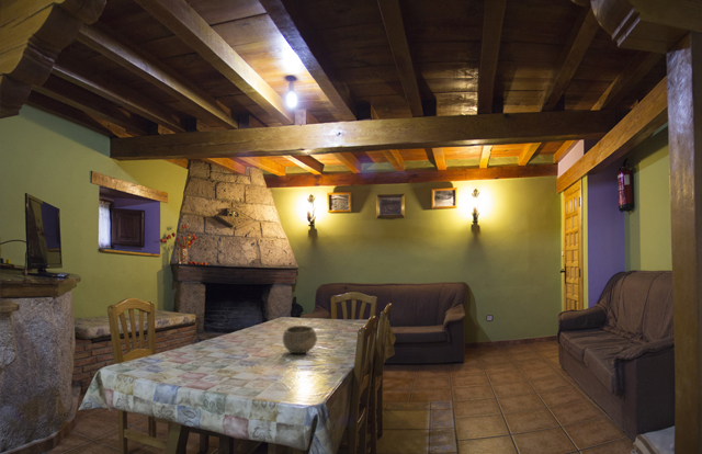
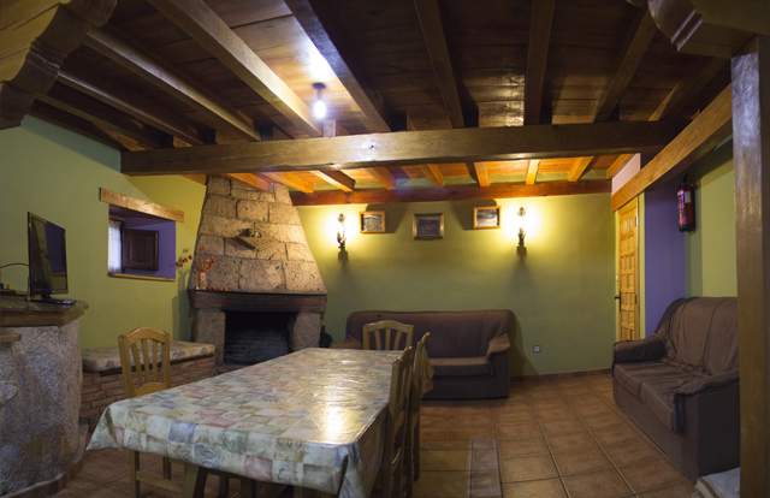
- bowl (299, 340)
